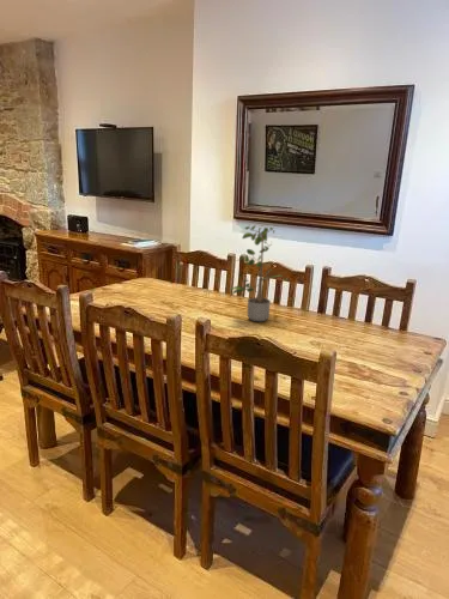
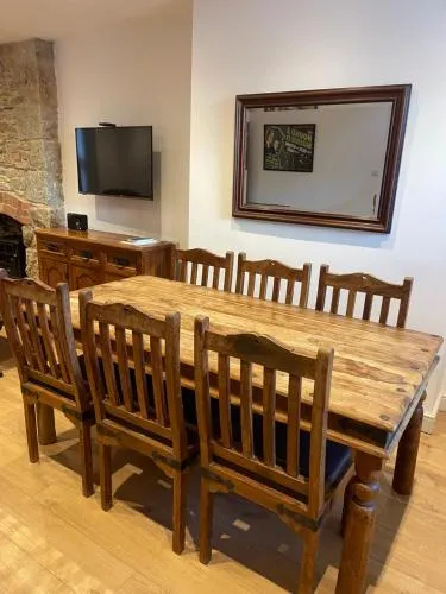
- potted plant (256, 266)
